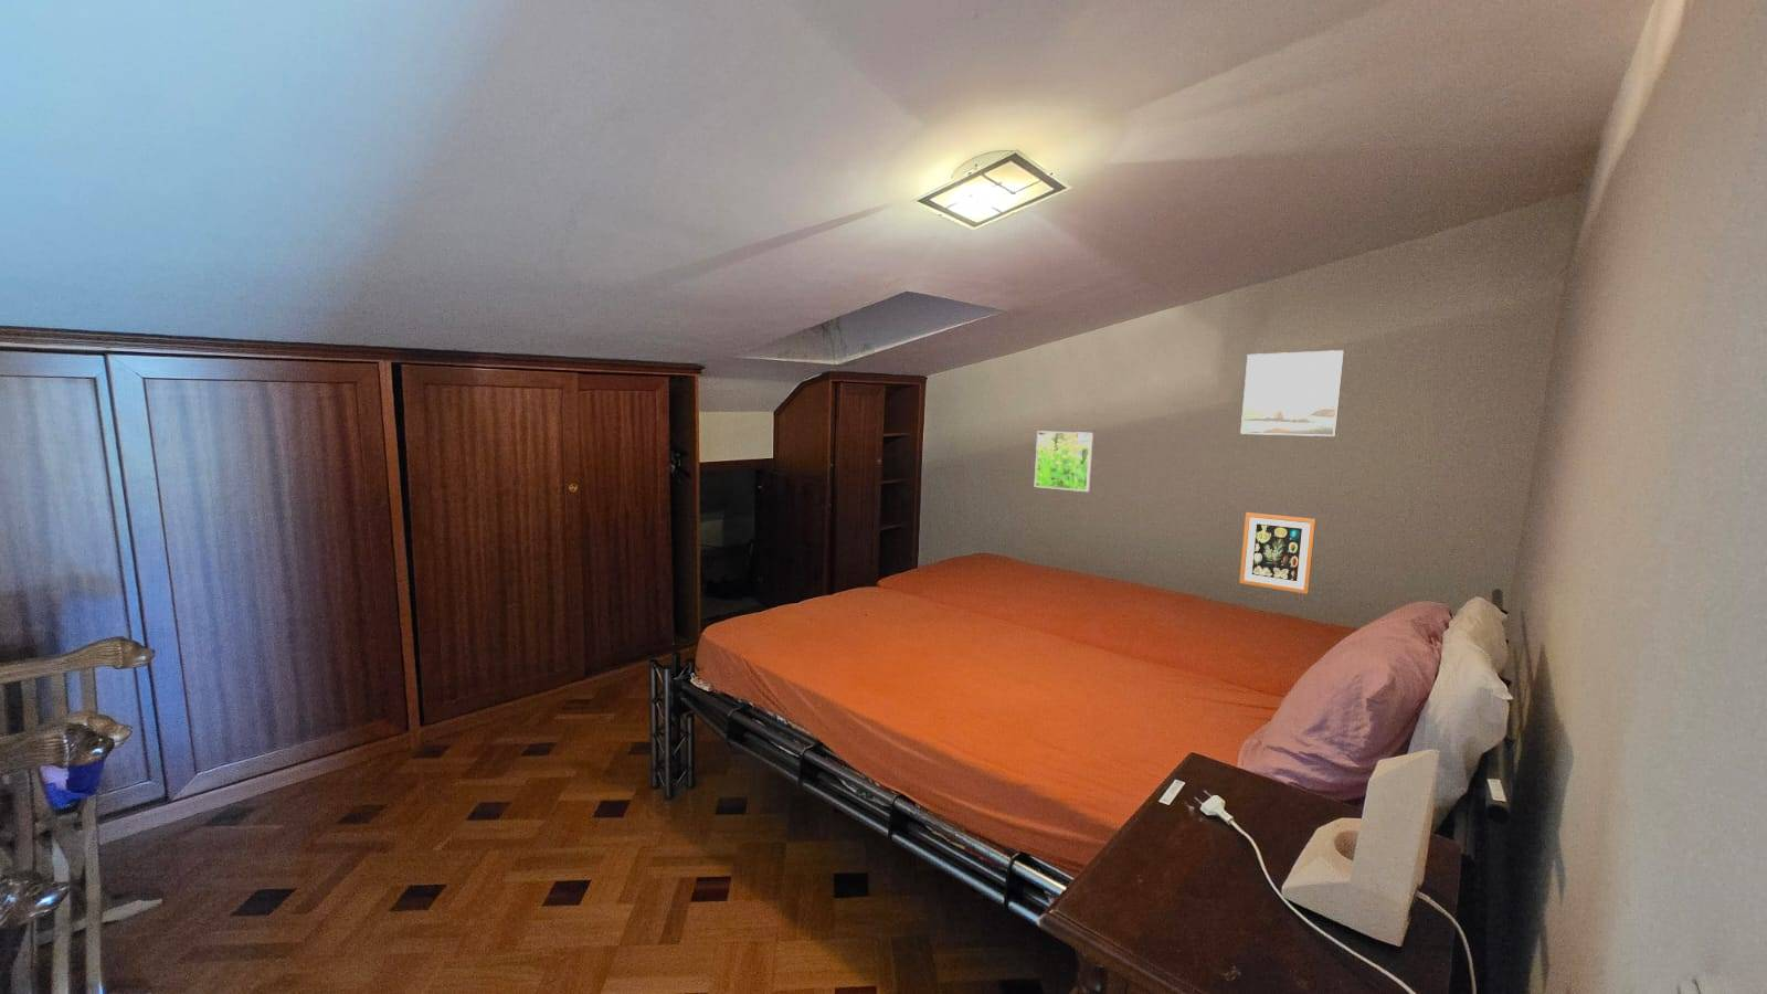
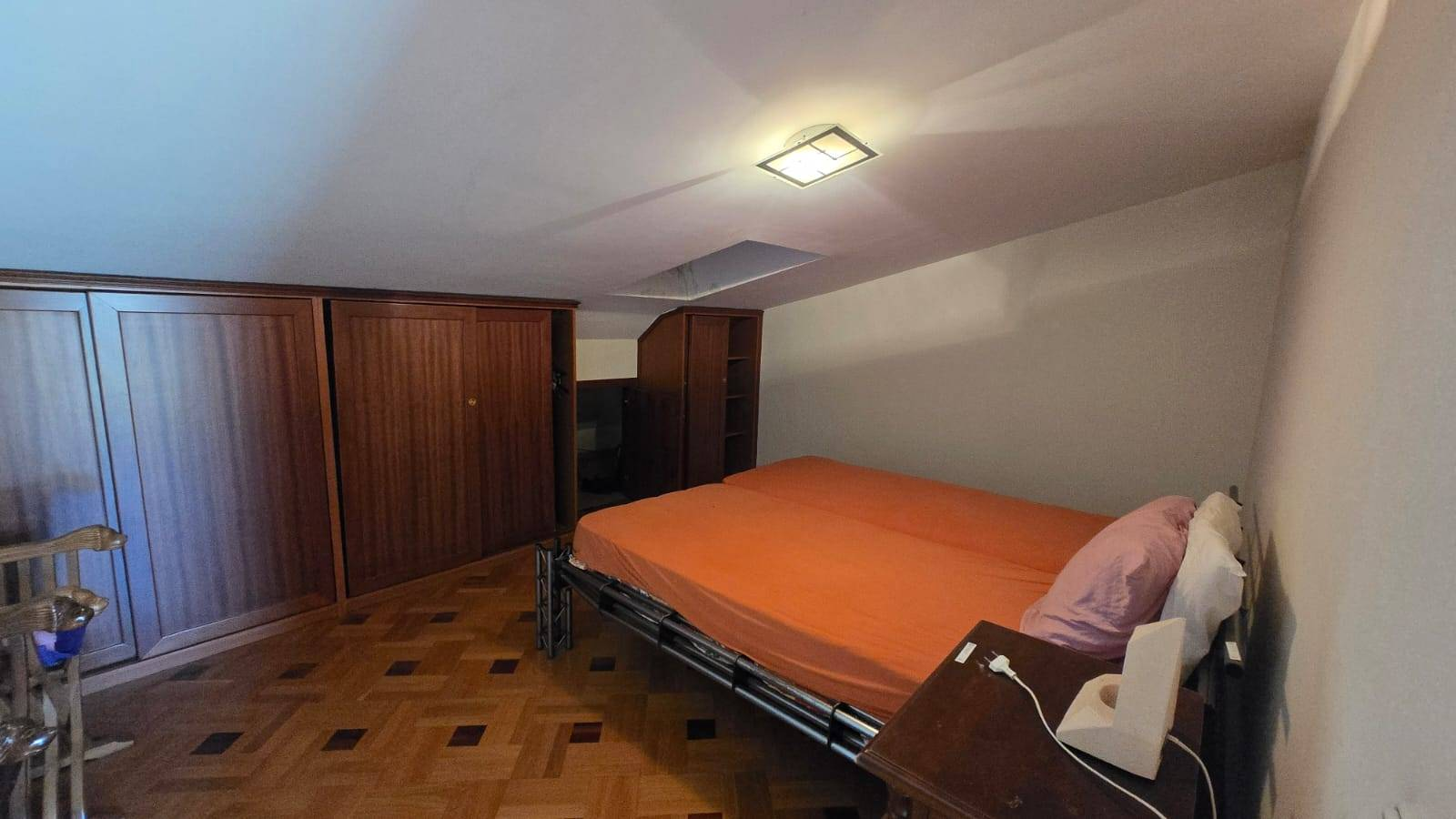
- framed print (1290, 393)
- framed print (1062, 460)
- wall art (1275, 551)
